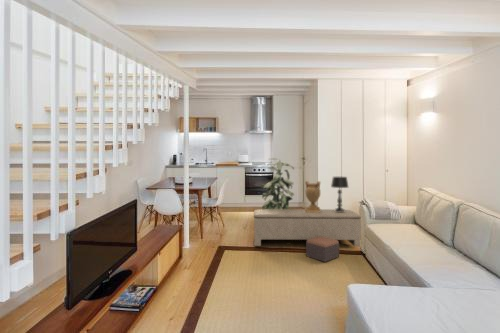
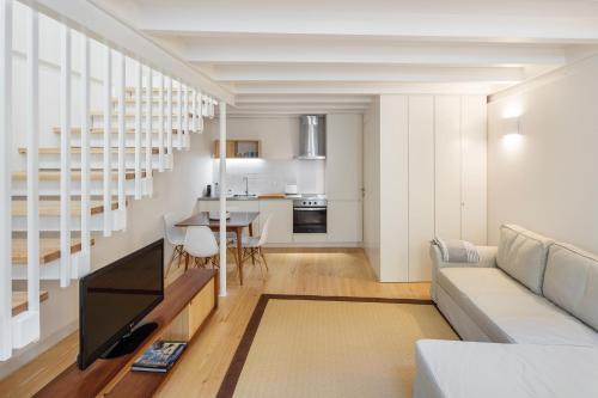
- footstool (322, 247)
- decorative urn (312, 196)
- table lamp (339, 194)
- indoor plant (276, 194)
- bench (304, 226)
